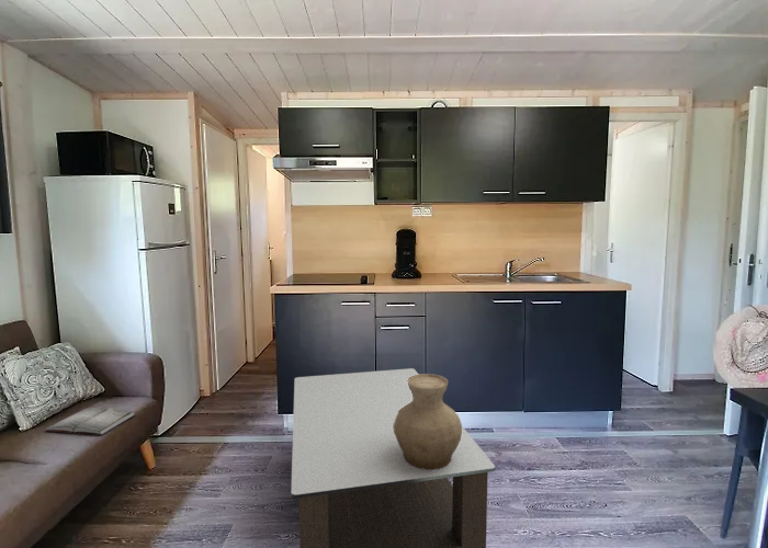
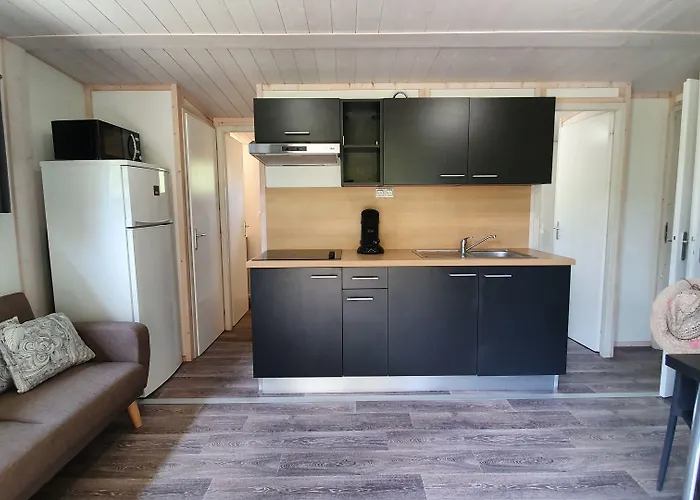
- coffee table (372, 454)
- vase (427, 418)
- hardback book (91, 419)
